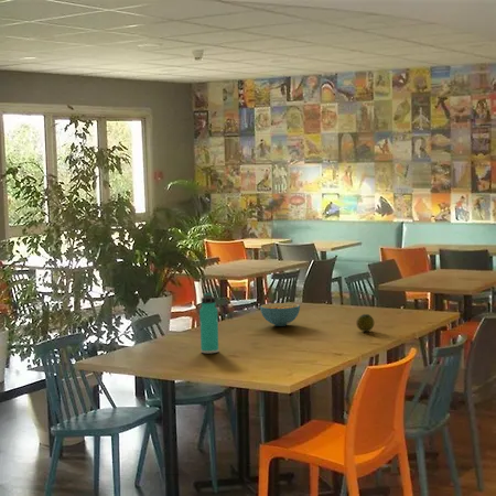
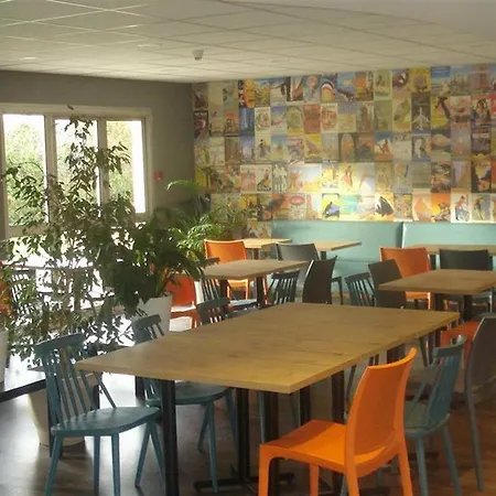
- cereal bowl (280, 315)
- thermos bottle (208, 322)
- fruit (365, 322)
